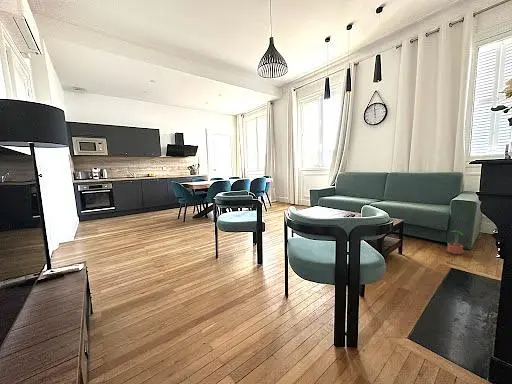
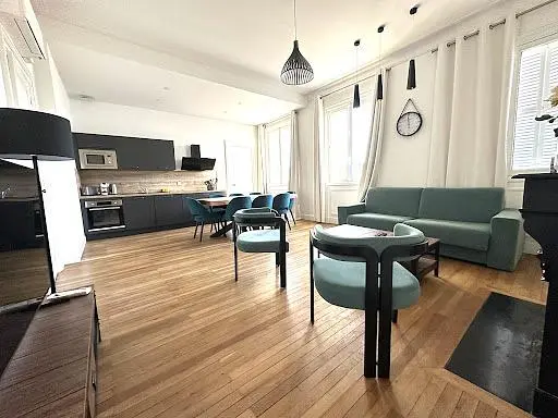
- potted plant (456, 241)
